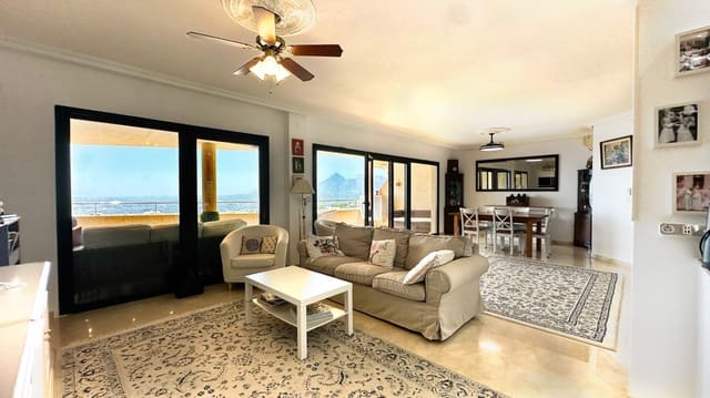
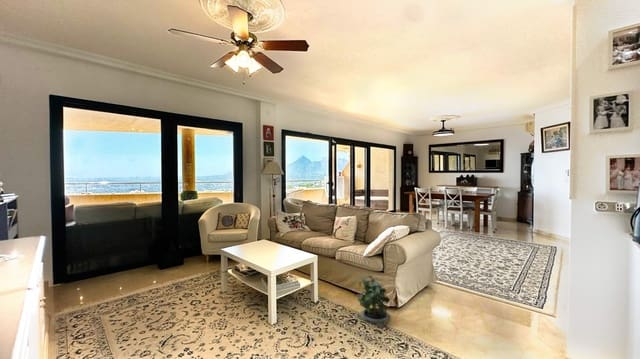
+ potted plant (373, 296)
